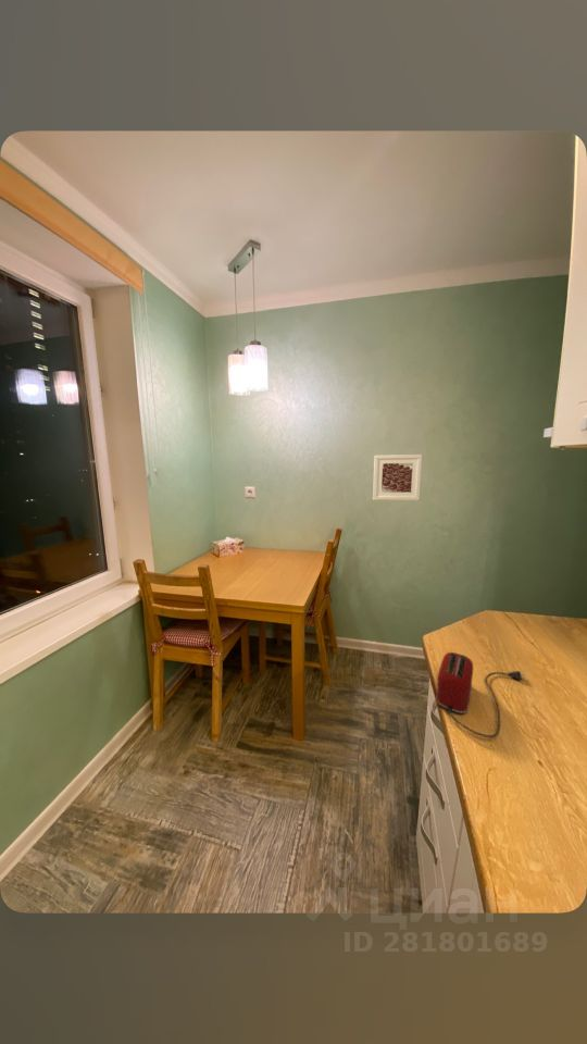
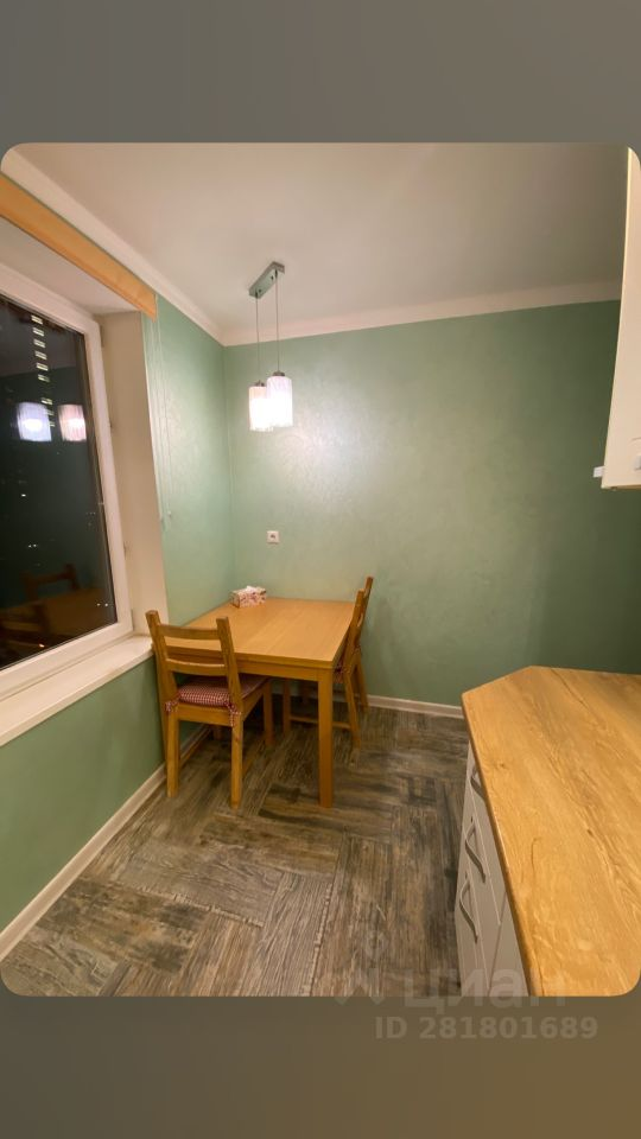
- toaster (486, 679)
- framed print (396, 477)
